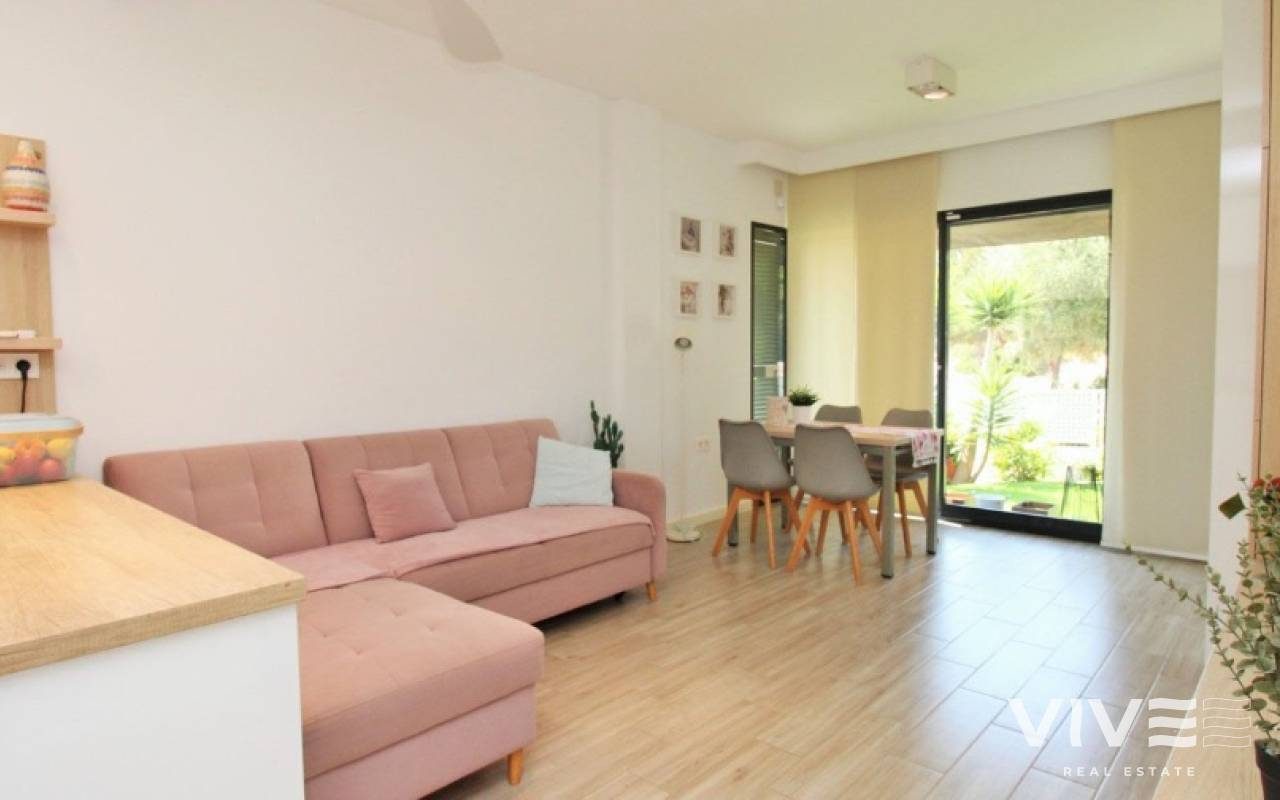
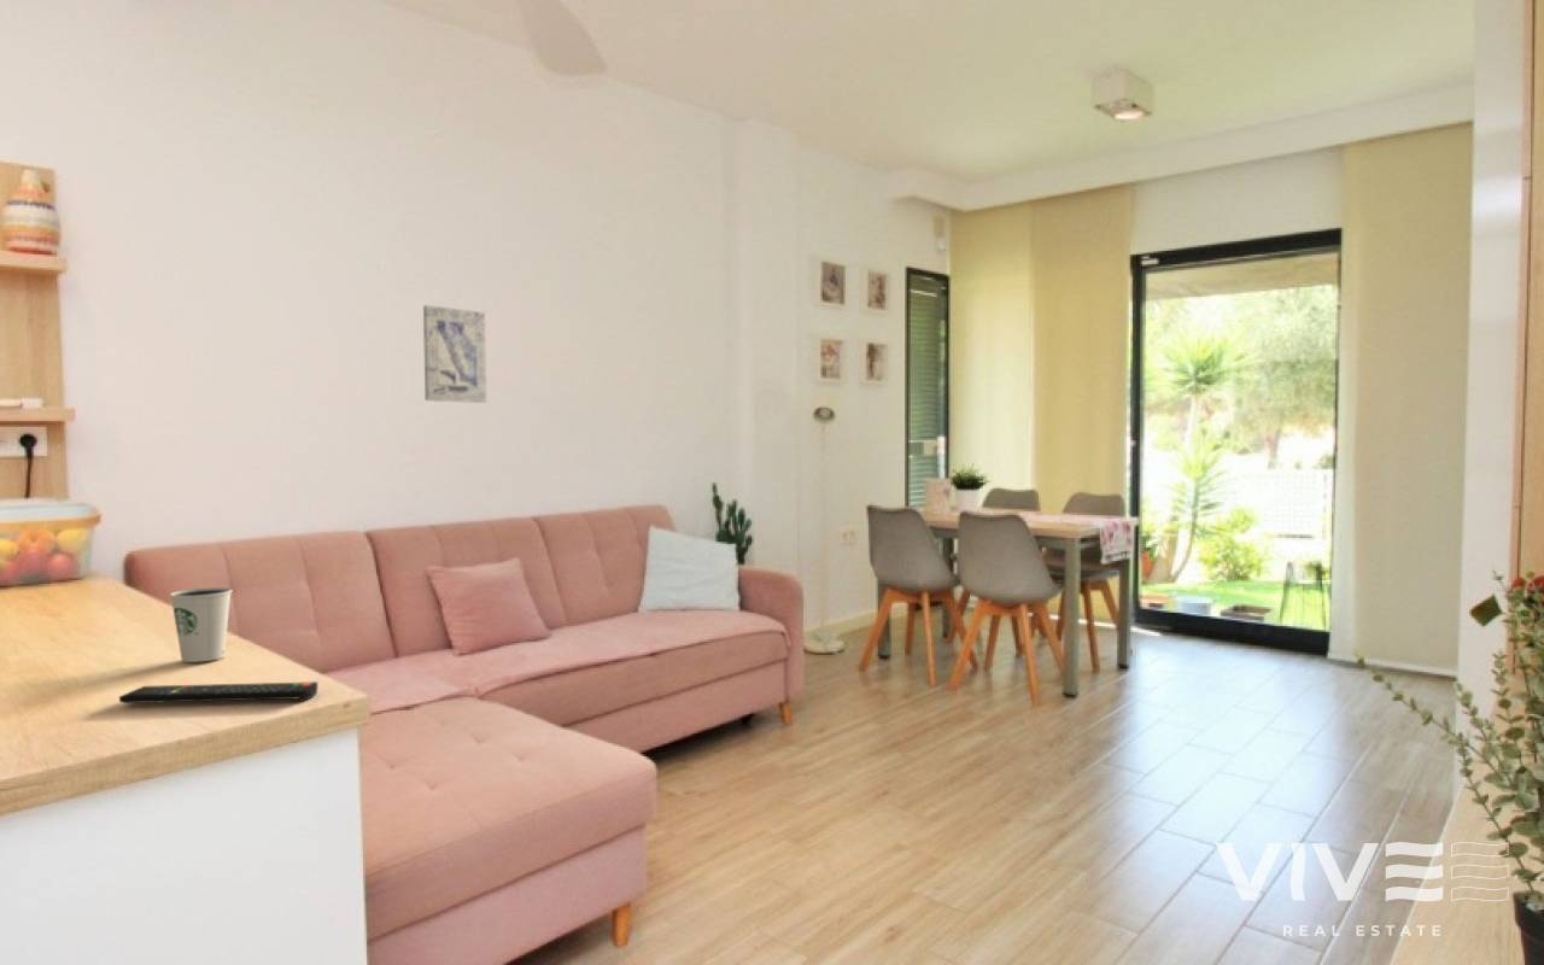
+ dixie cup (201, 625)
+ remote control (223, 694)
+ wall art (455, 355)
